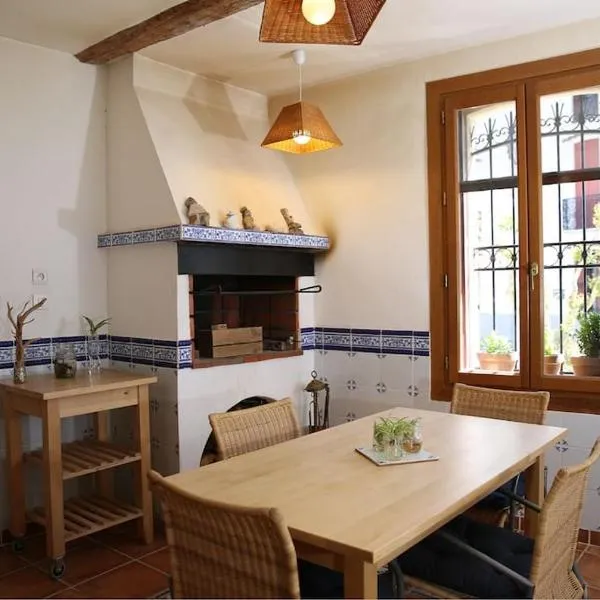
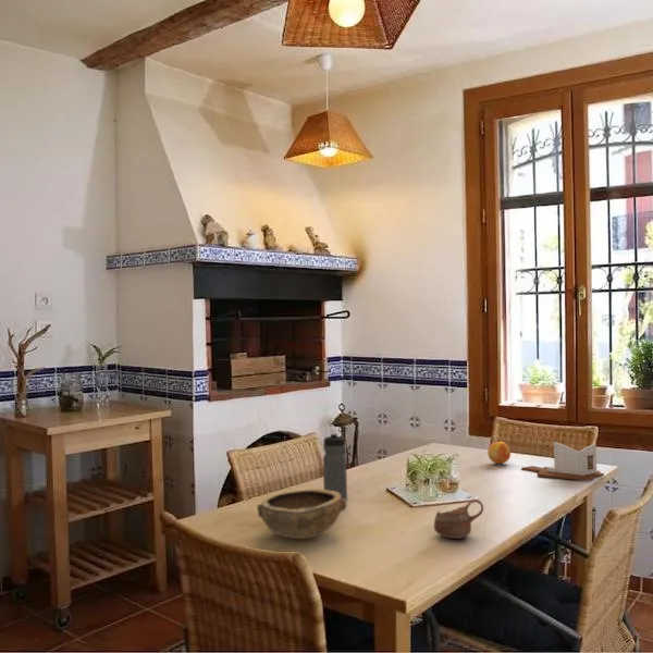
+ fruit (498, 452)
+ bowl (300, 515)
+ water bottle (334, 465)
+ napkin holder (564, 456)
+ cup (457, 518)
